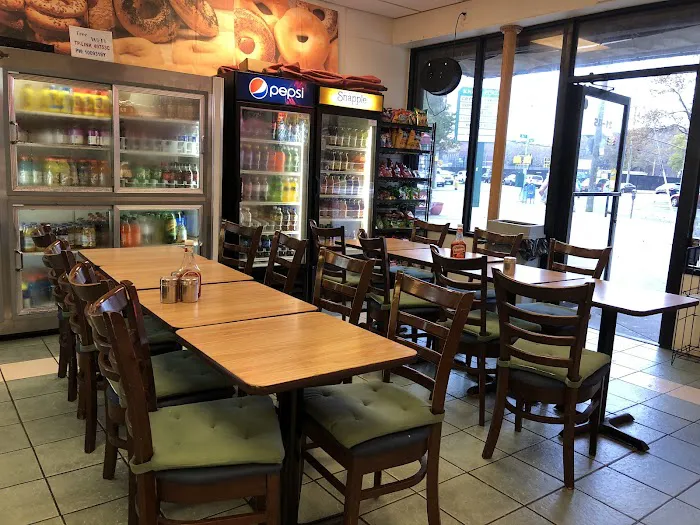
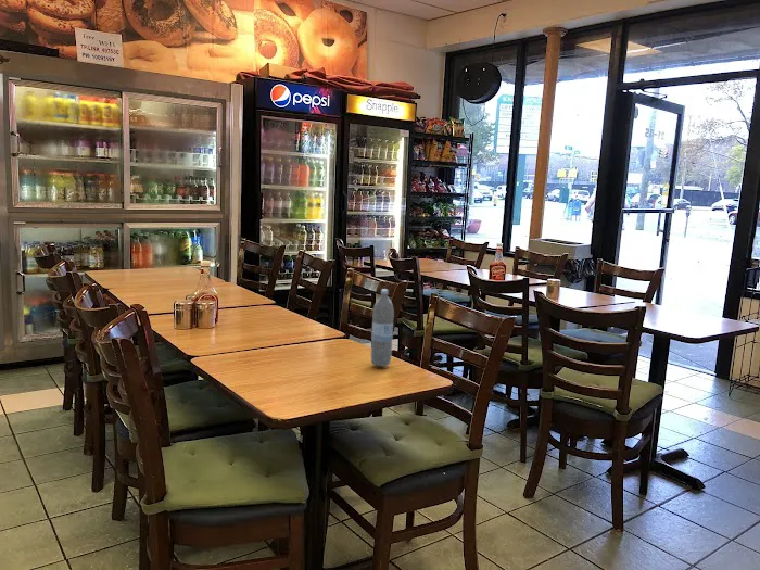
+ water bottle (382, 328)
